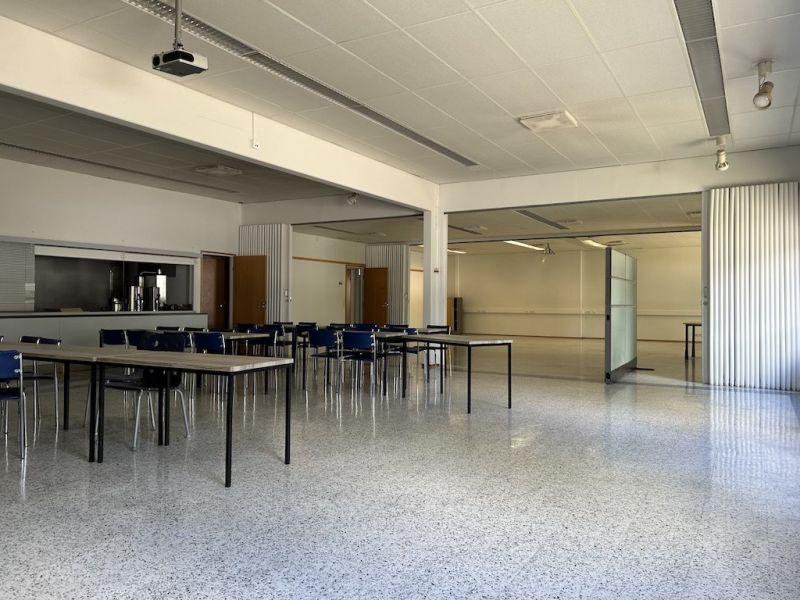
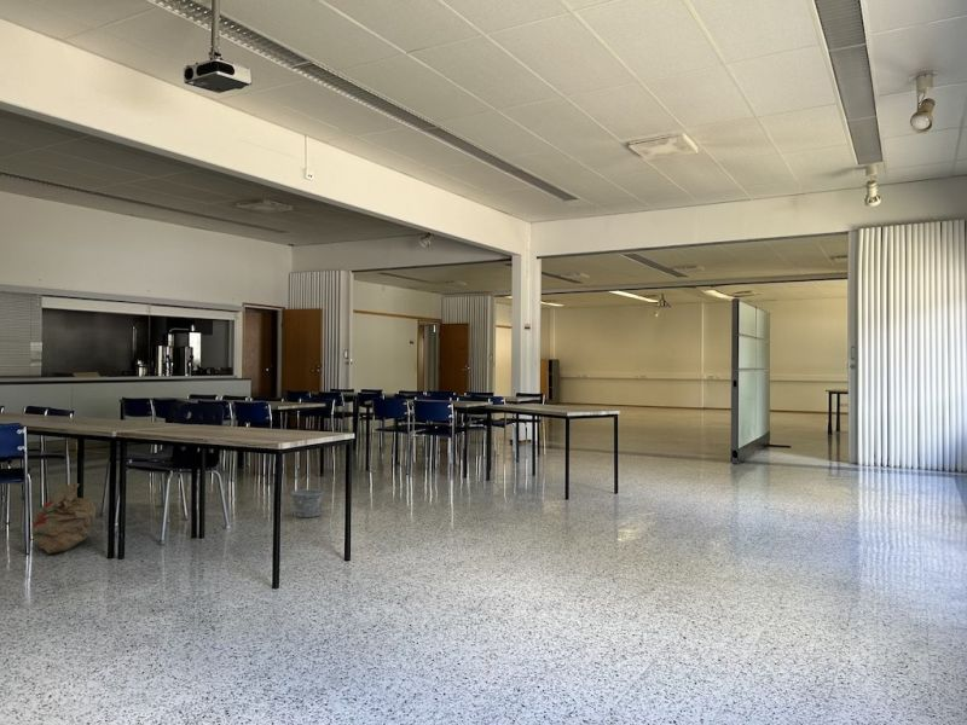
+ bucket (307, 494)
+ bag (64, 516)
